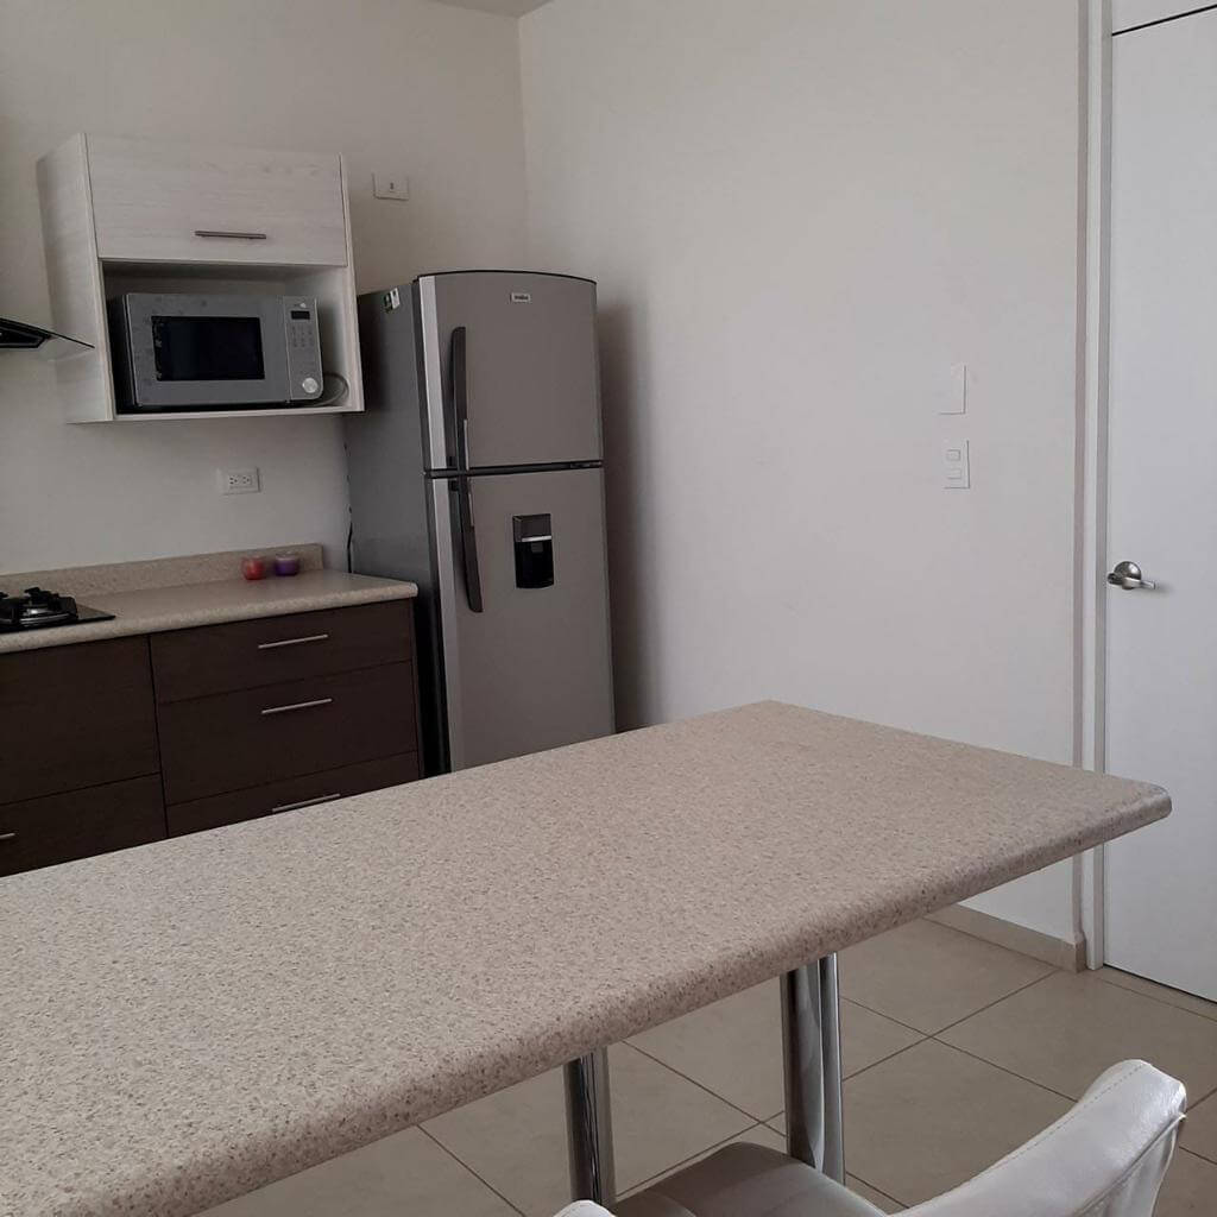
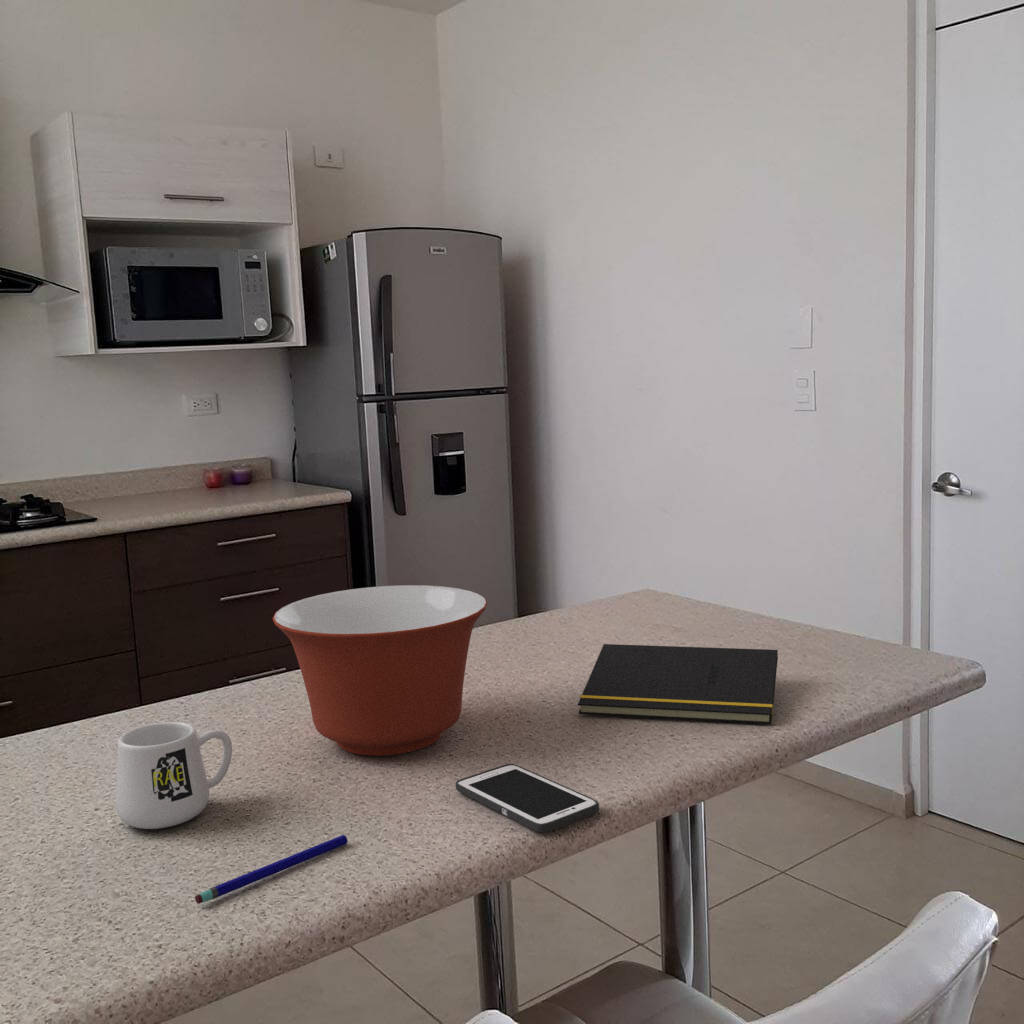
+ mug (175, 771)
+ pen (274, 868)
+ cell phone (525, 796)
+ mixing bowl (385, 672)
+ notepad (681, 680)
